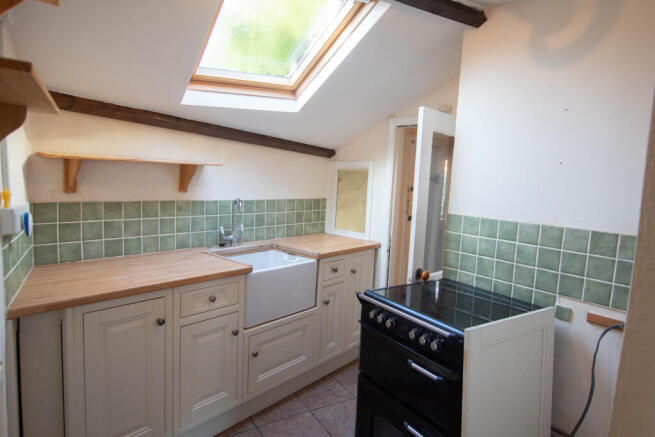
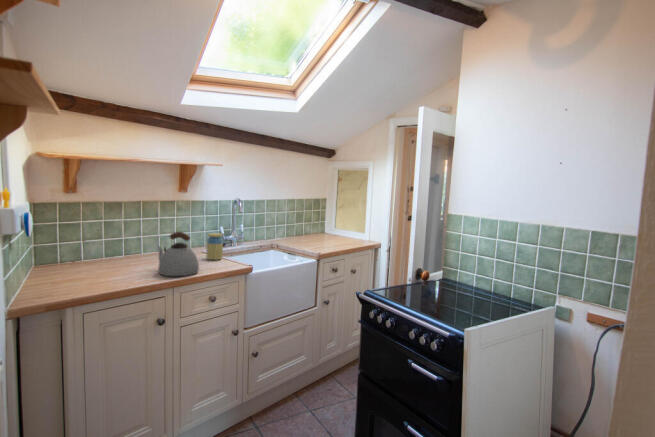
+ kettle (174, 251)
+ jar (214, 246)
